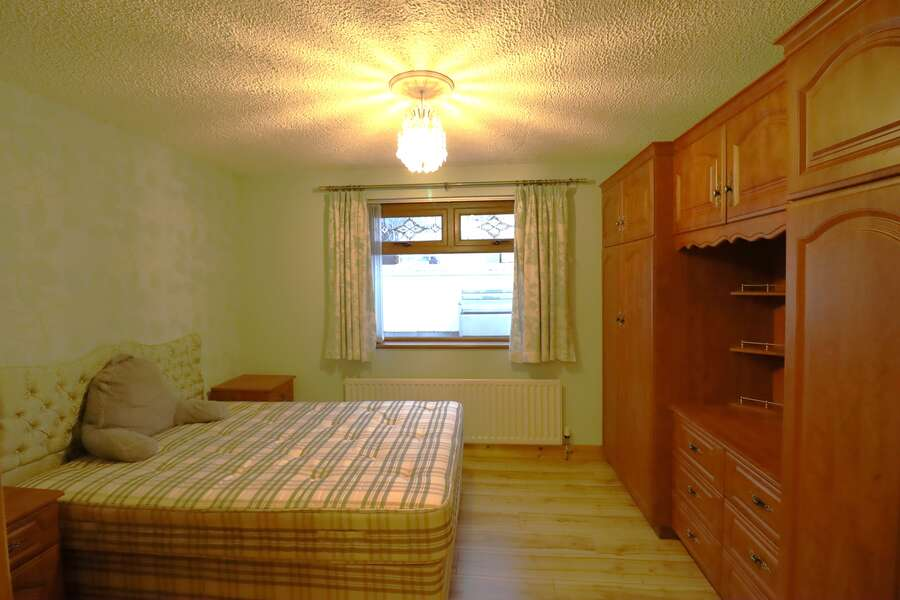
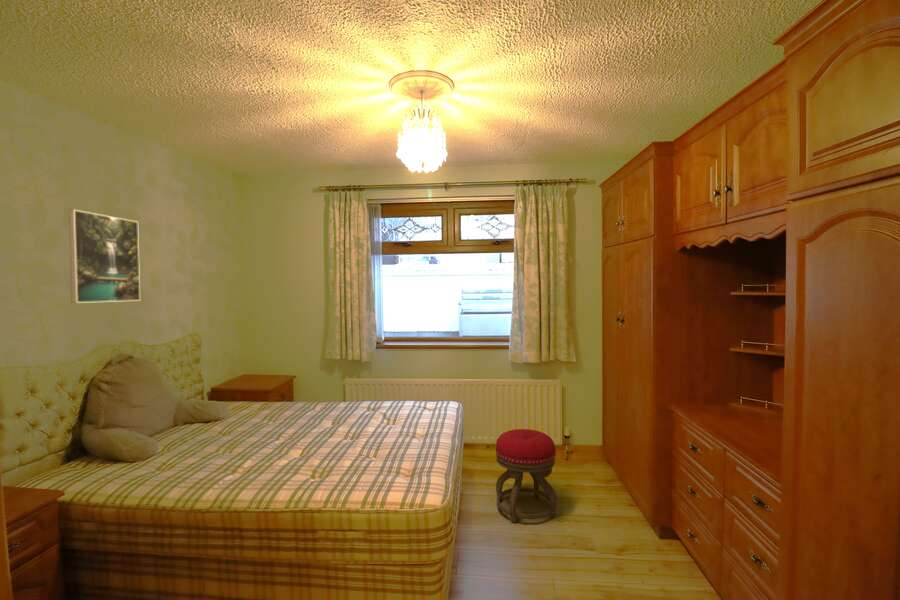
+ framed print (107, 259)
+ stool (525, 471)
